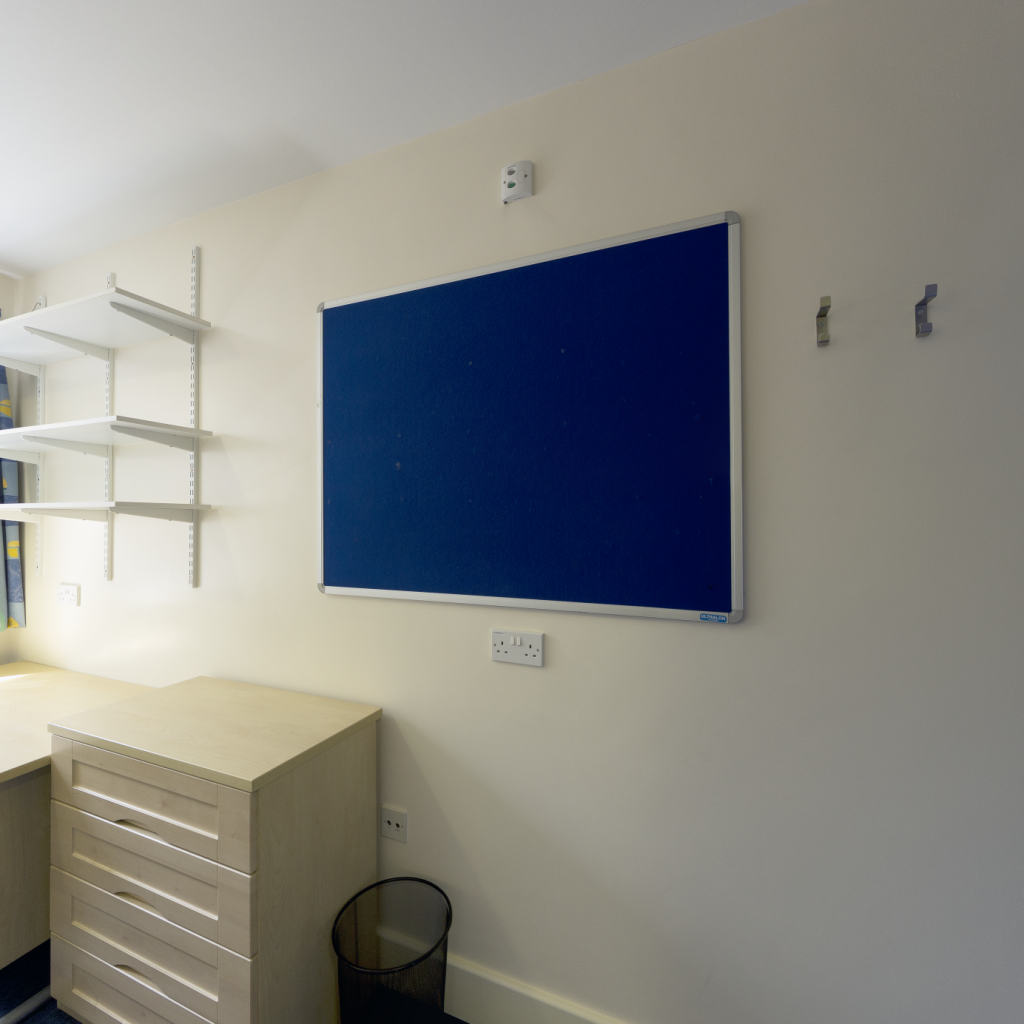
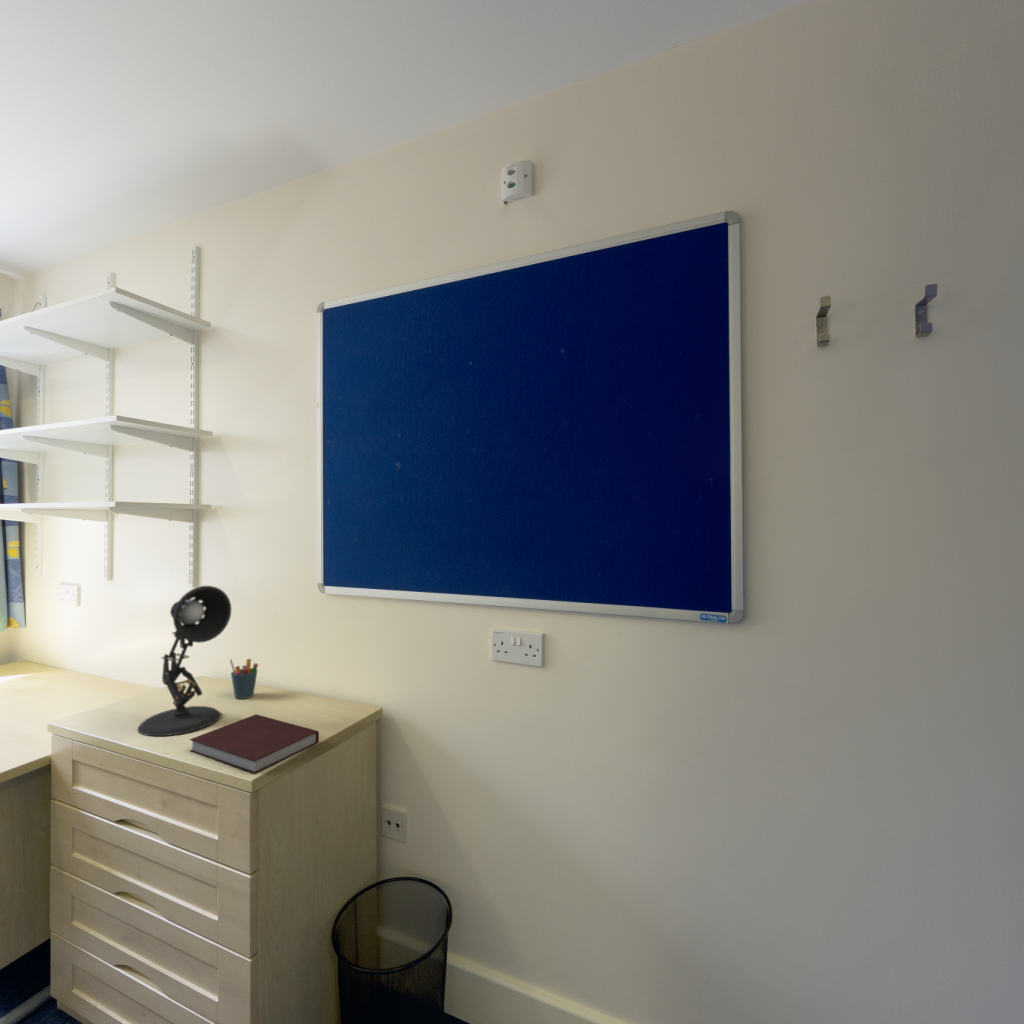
+ pen holder (244, 677)
+ desk lamp (182, 652)
+ notebook (255, 740)
